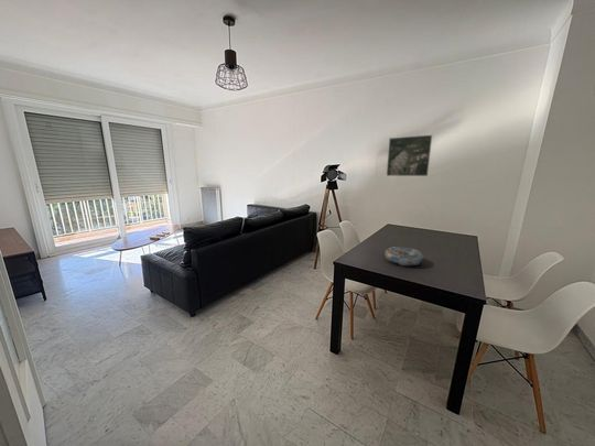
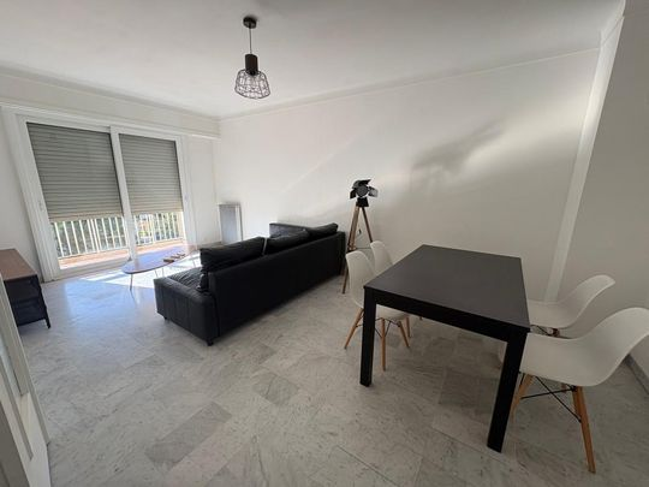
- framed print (408, 156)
- decorative bowl (403, 255)
